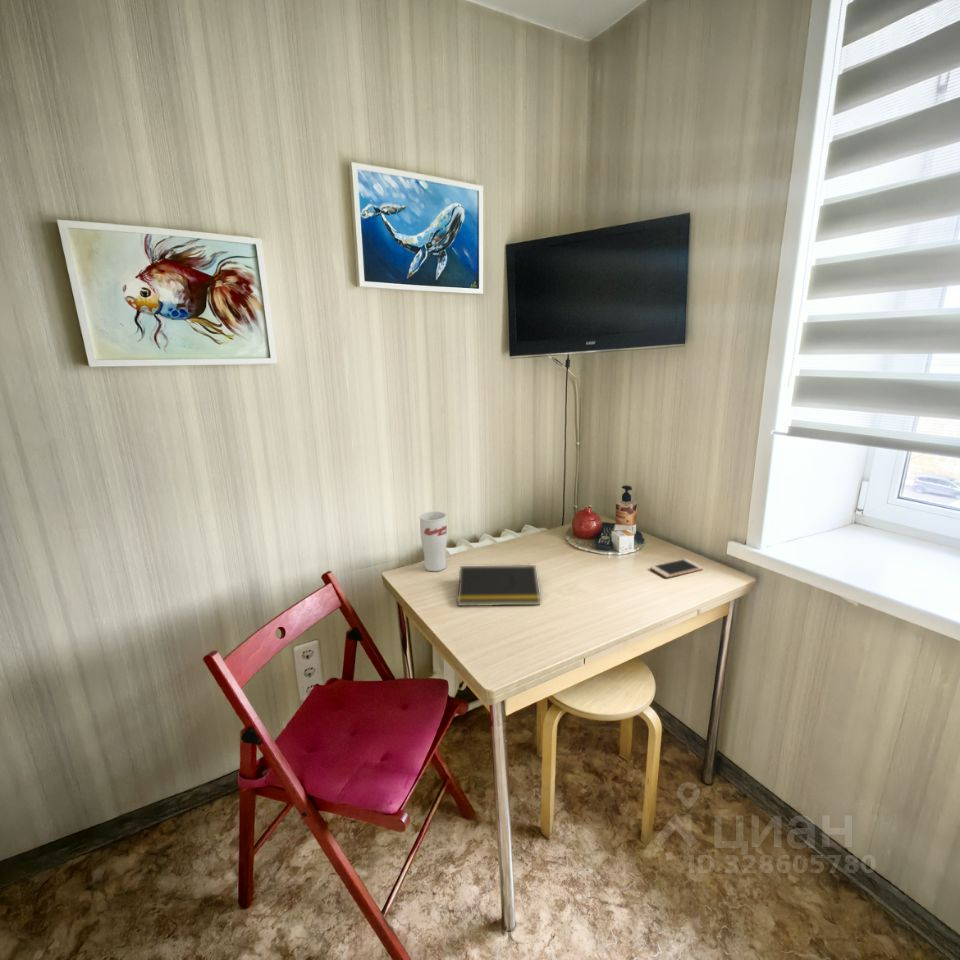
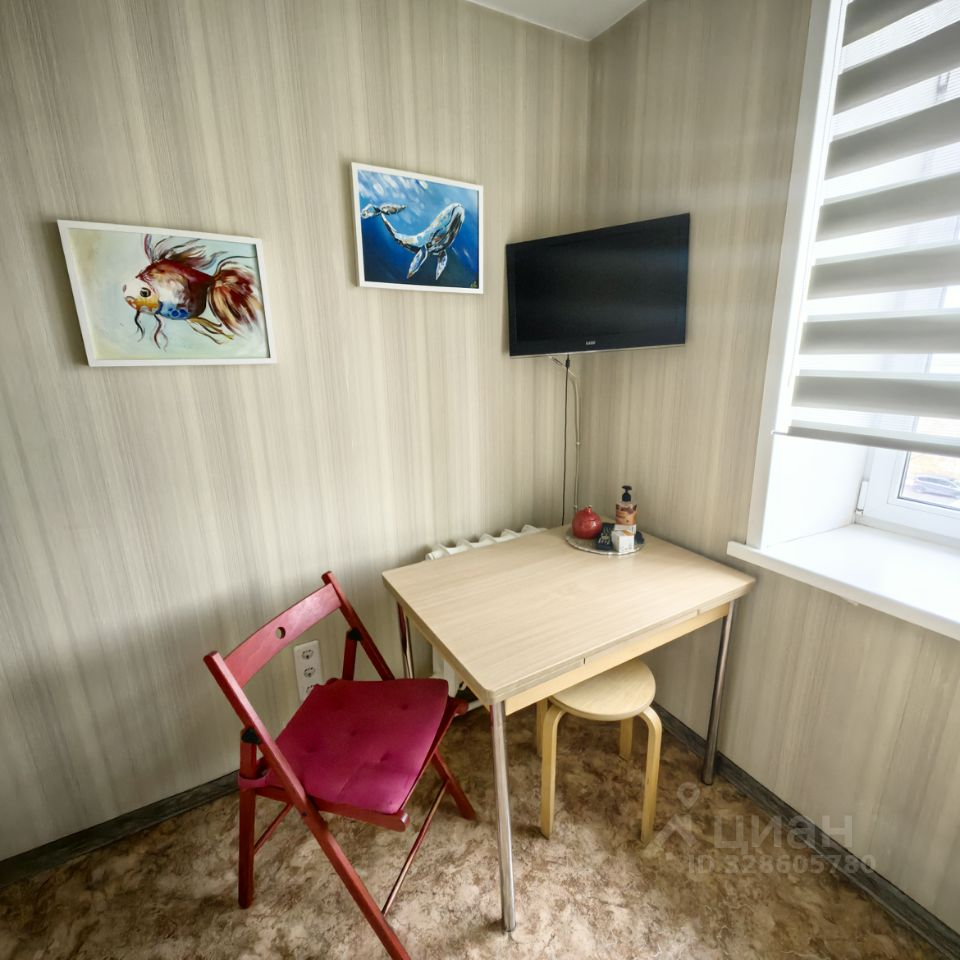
- smartphone (676, 567)
- notepad (498, 584)
- cup (434, 541)
